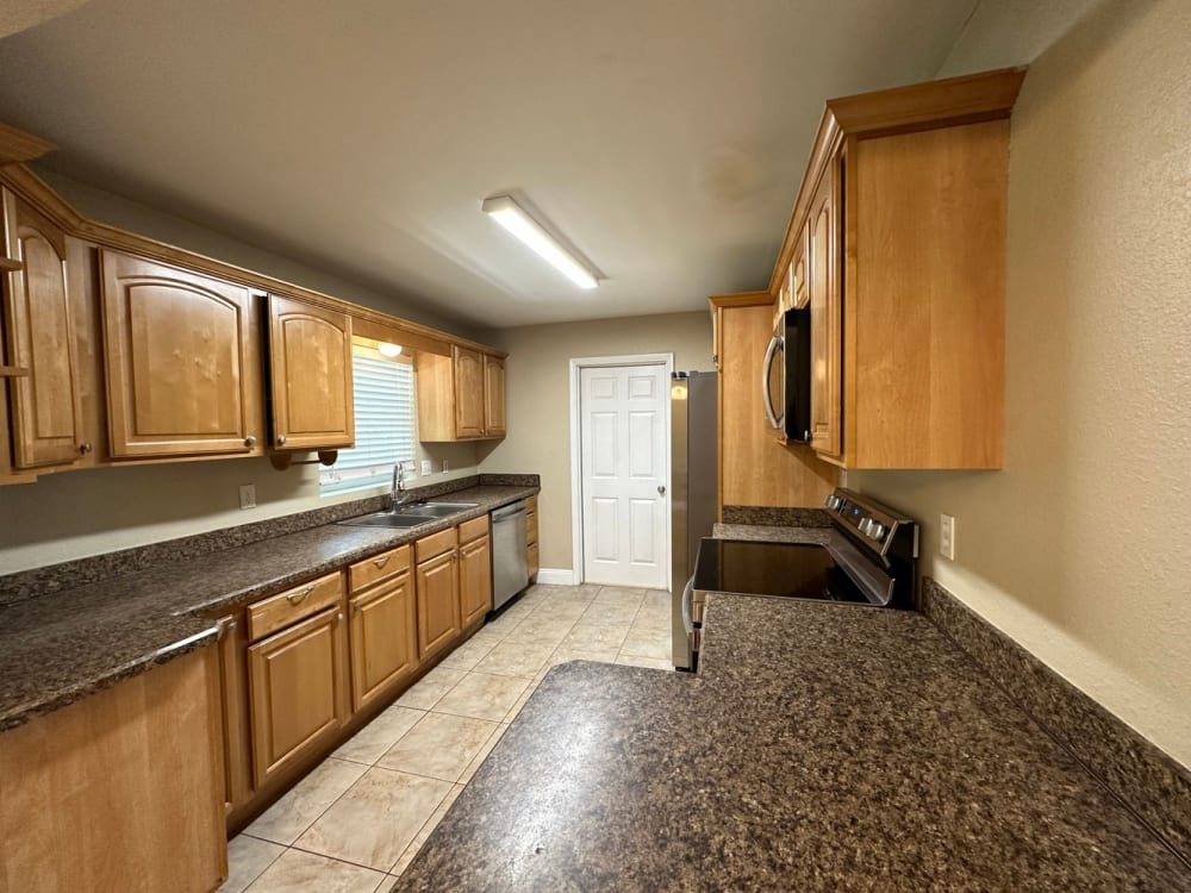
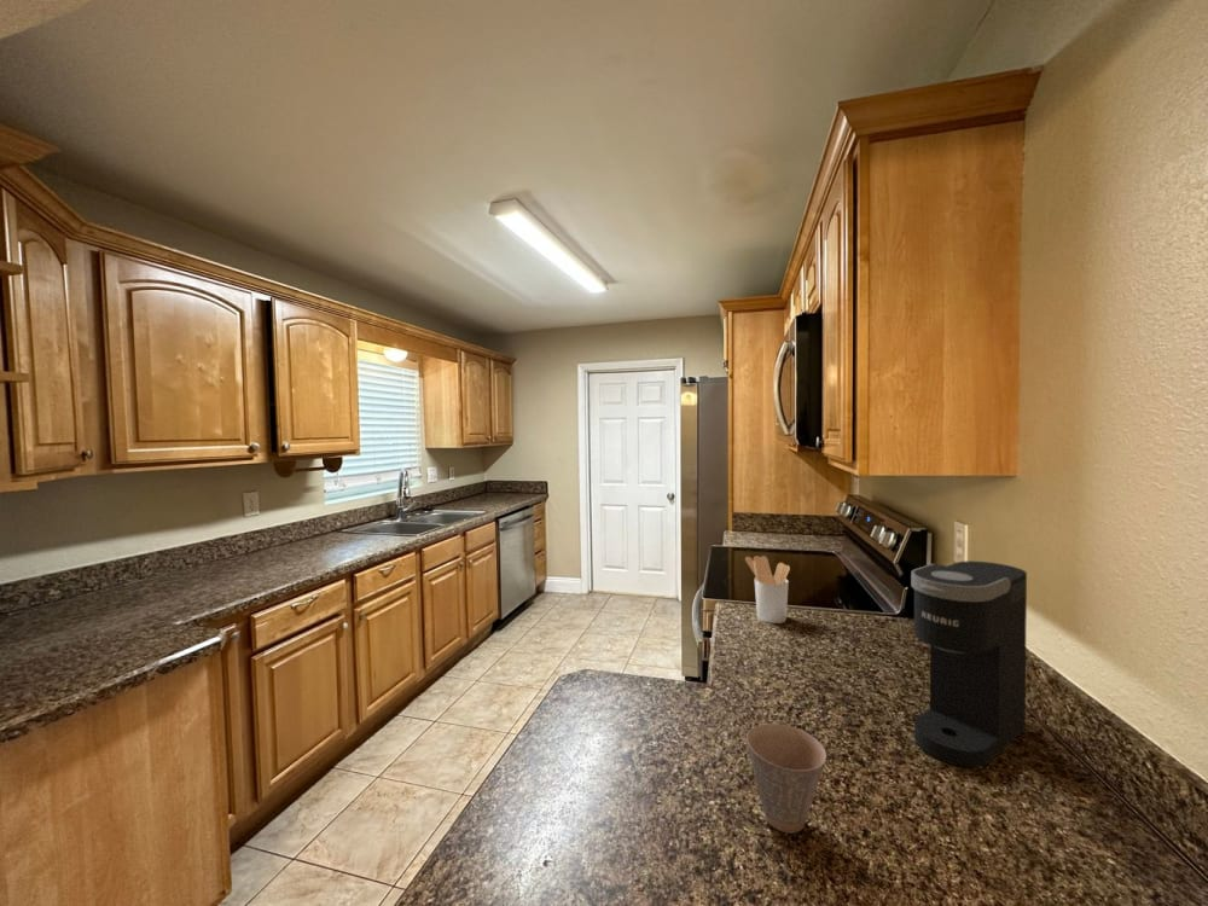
+ coffee maker (969, 651)
+ cup (785, 780)
+ utensil holder (766, 587)
